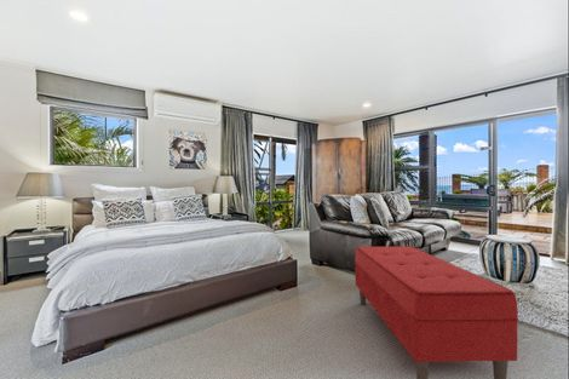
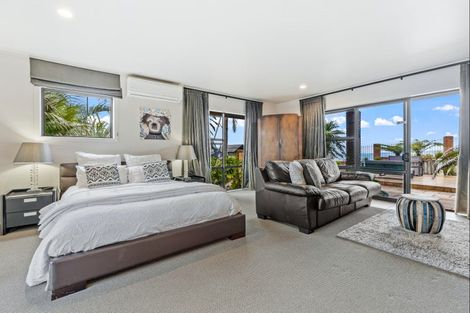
- bench (413, 298)
